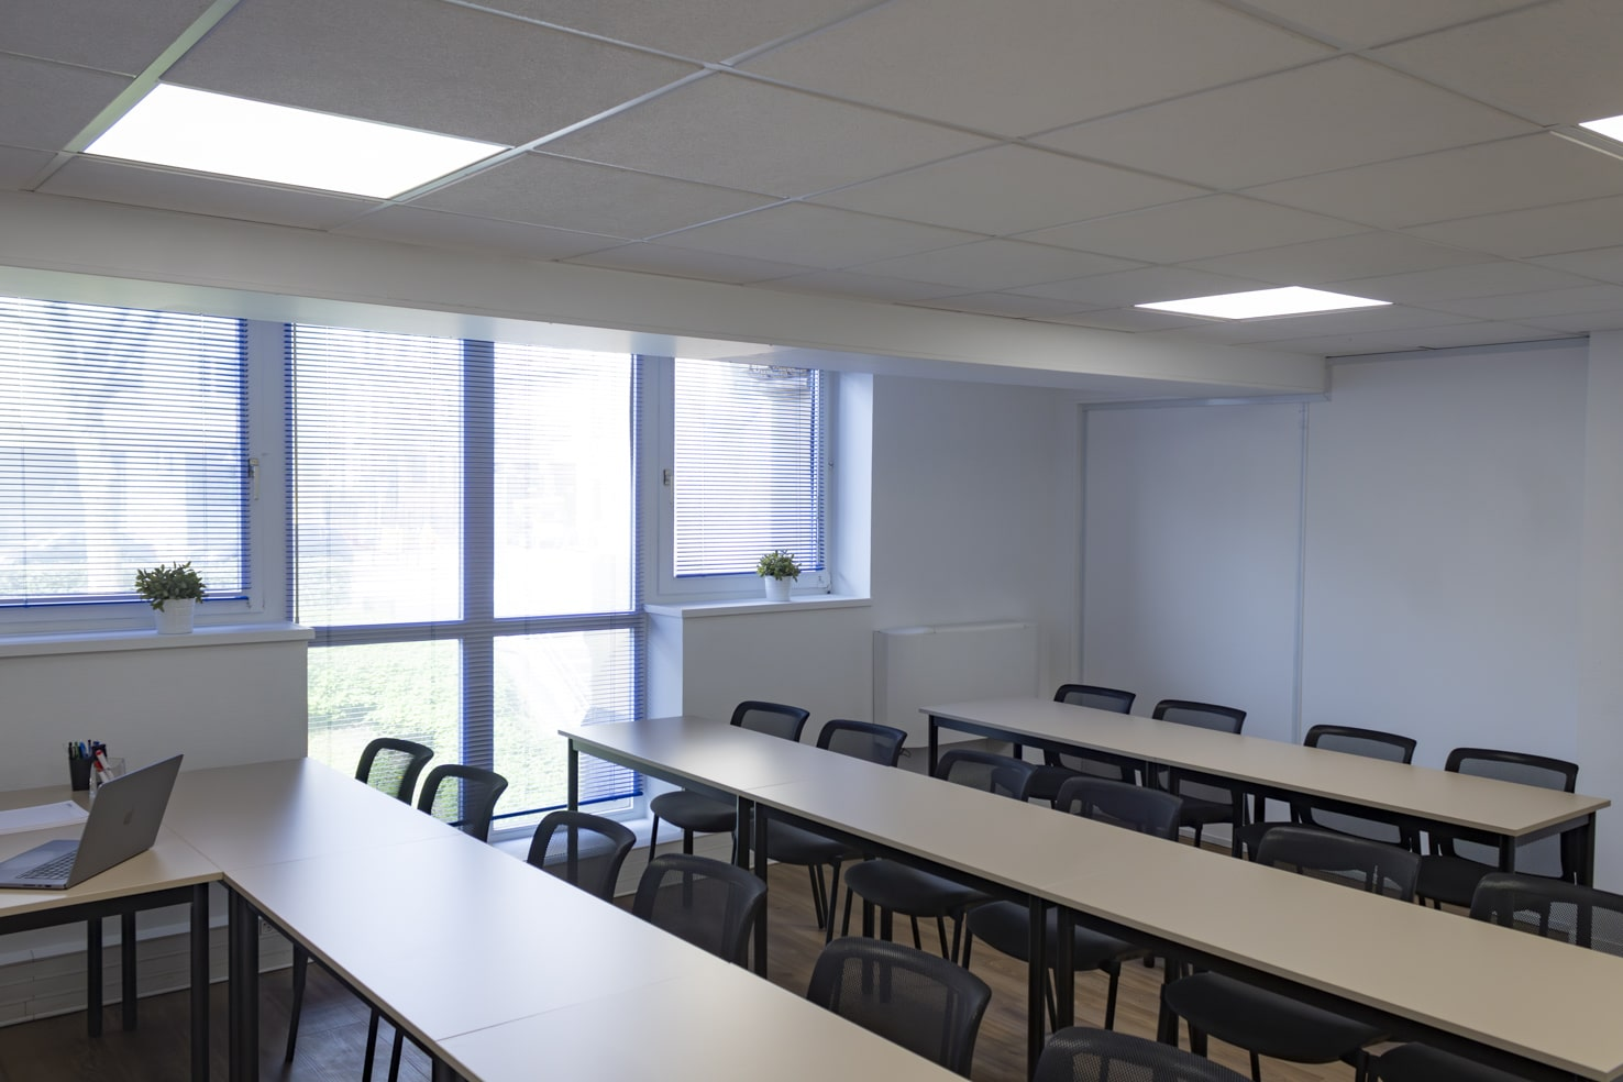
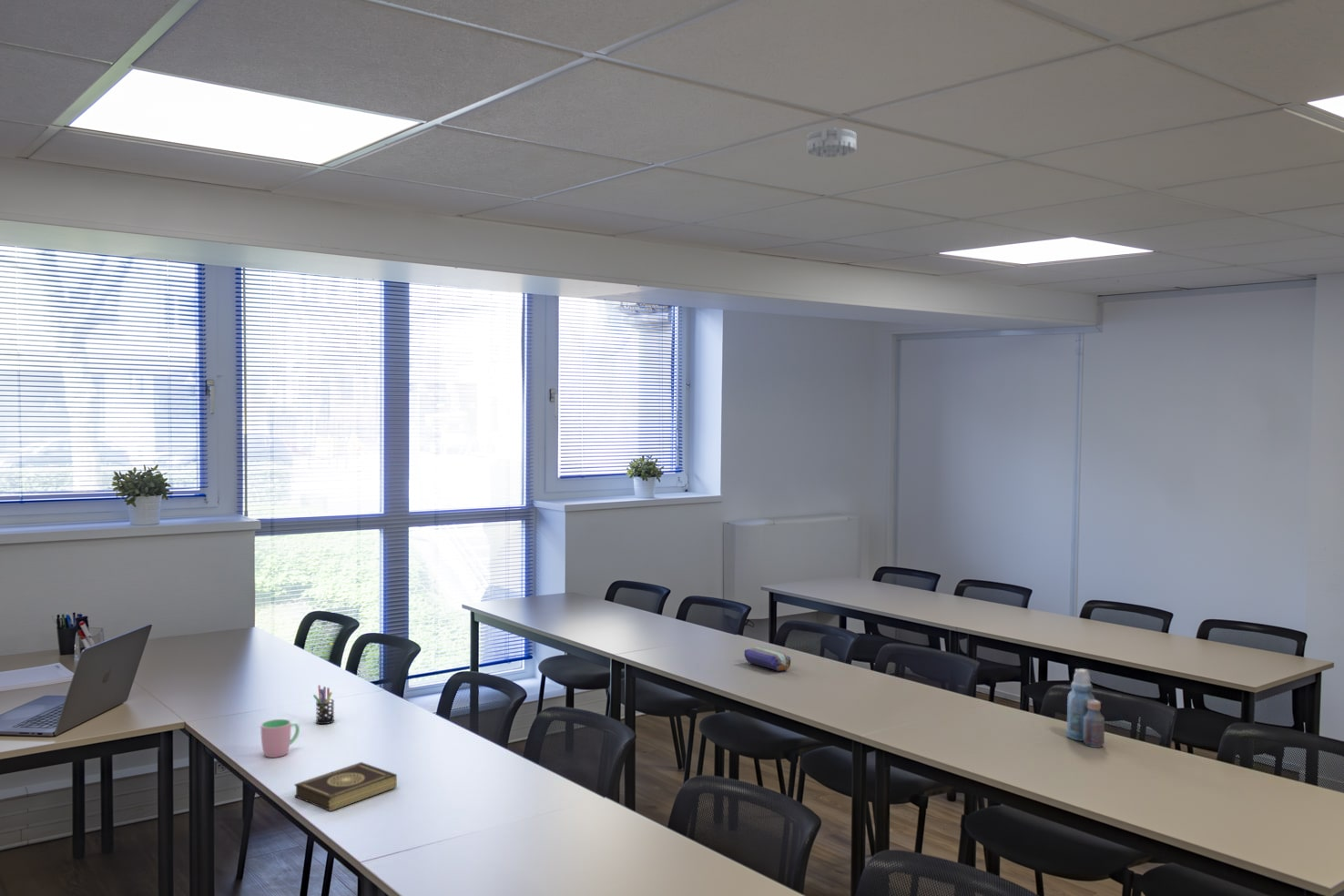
+ smoke detector (831, 142)
+ book (346, 785)
+ pencil case (767, 658)
+ pen holder (322, 704)
+ cup (280, 737)
+ bottle (1086, 706)
